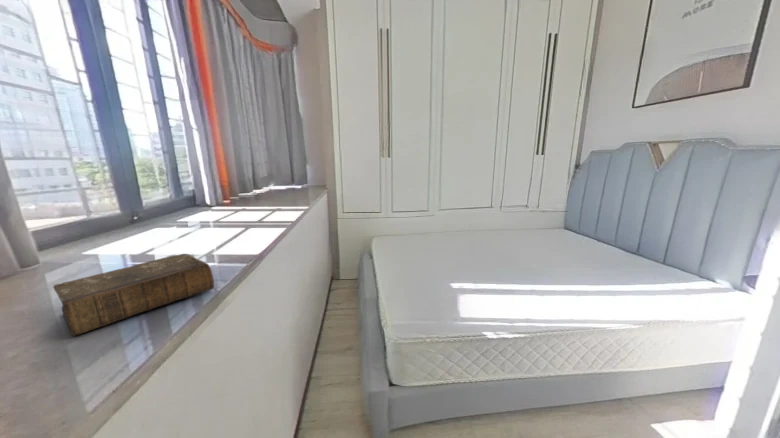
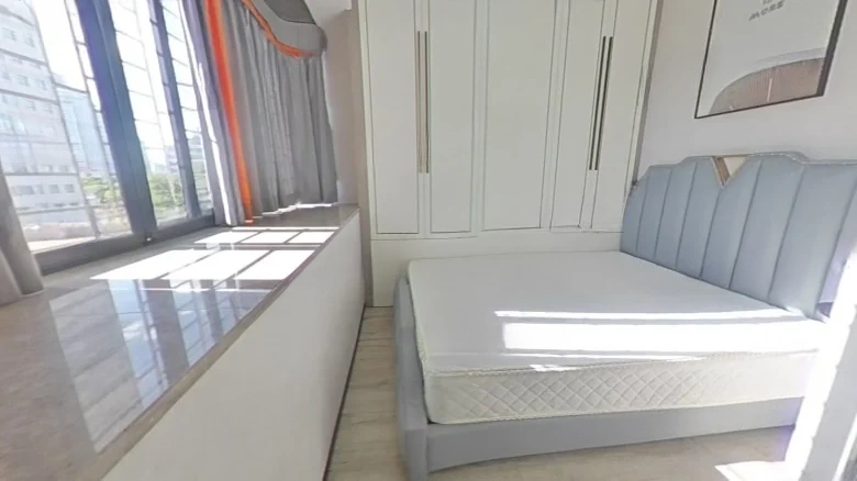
- book (140, 286)
